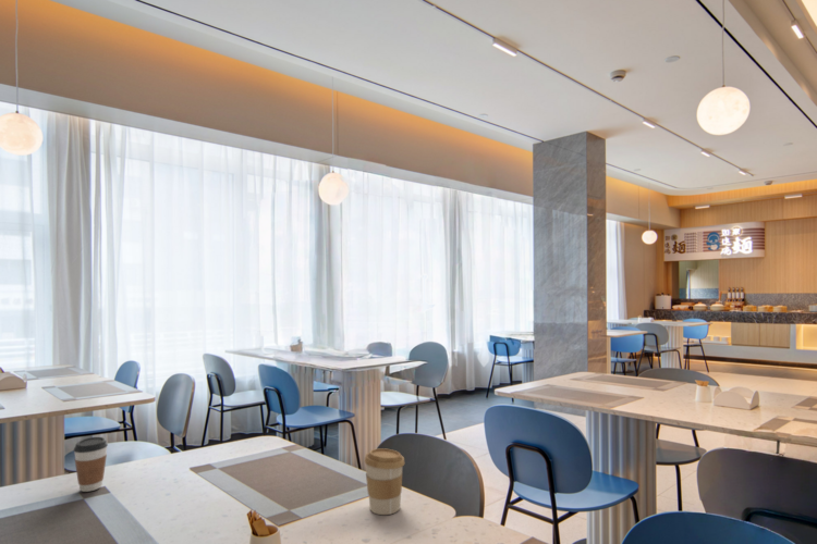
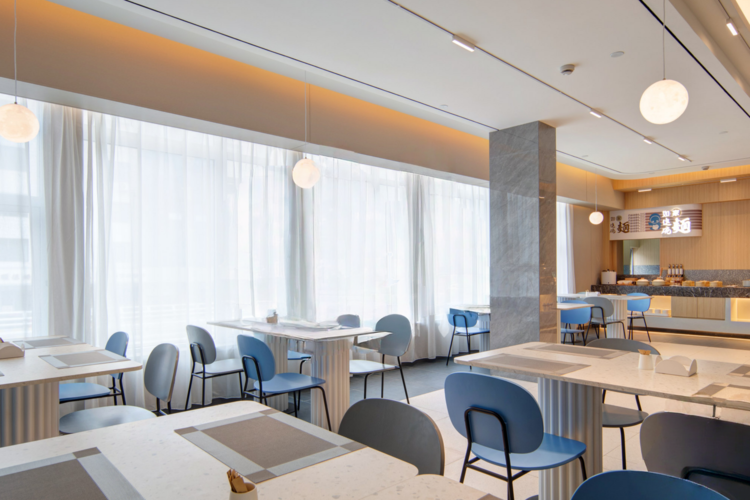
- coffee cup (385, 479)
- coffee cup (90, 463)
